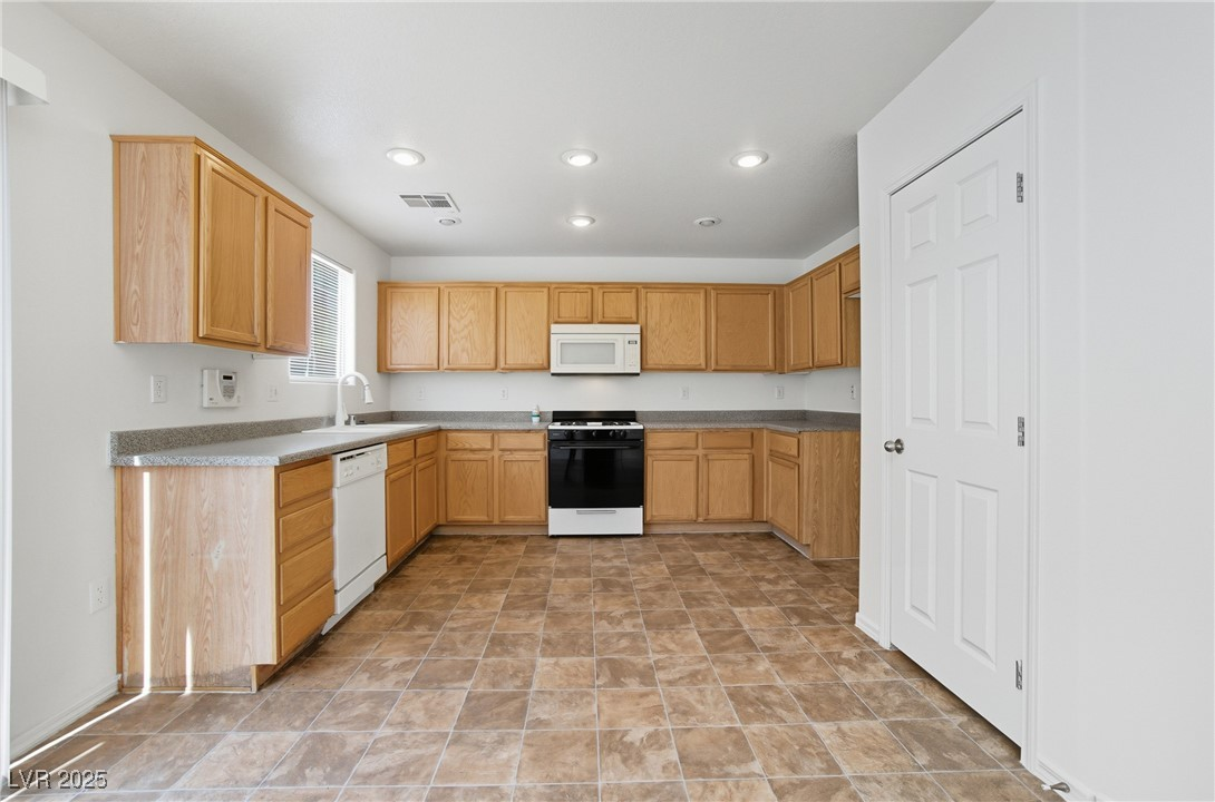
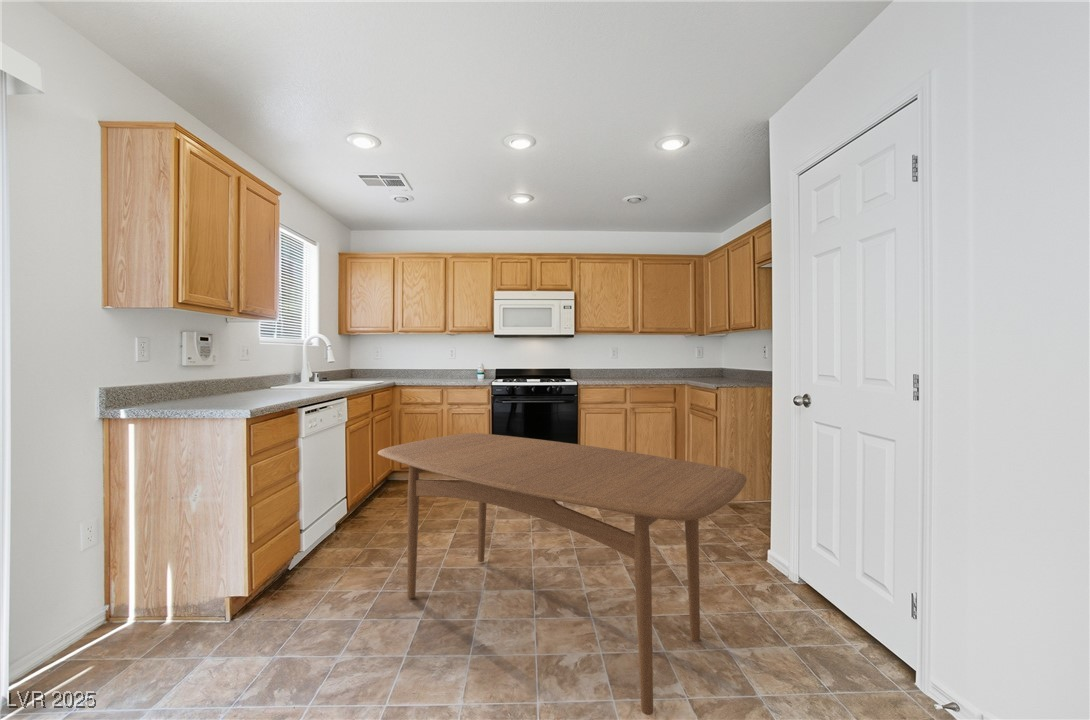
+ dining table (546, 520)
